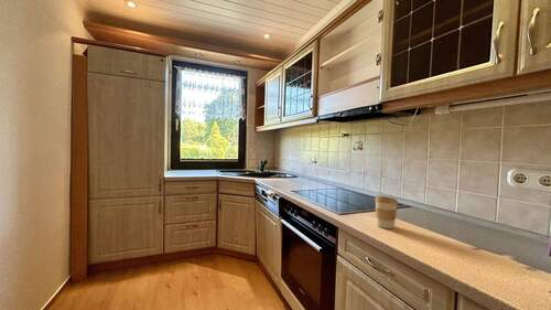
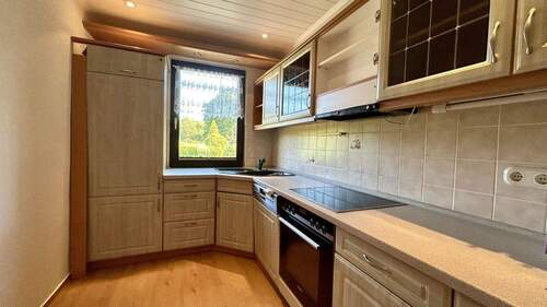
- coffee cup (386, 211)
